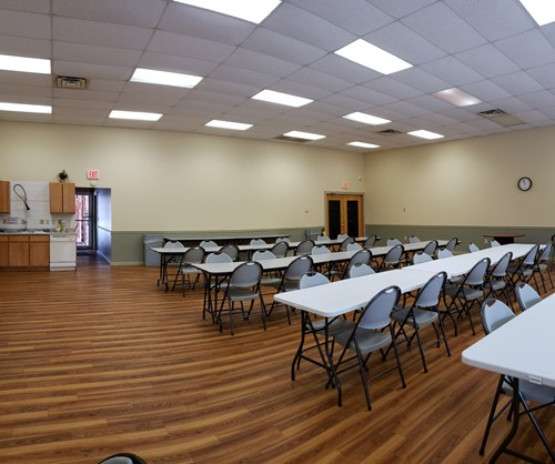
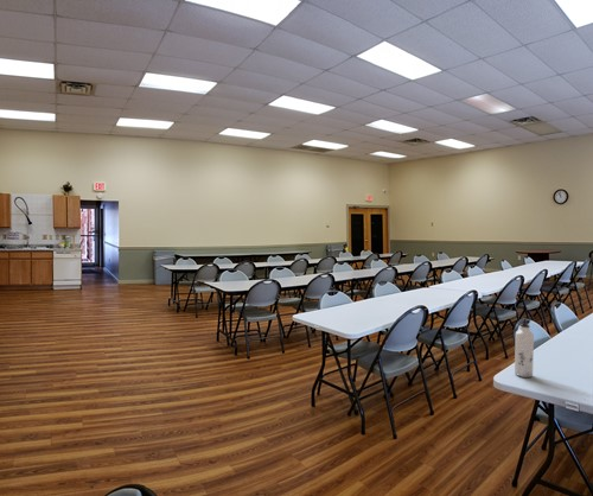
+ water bottle (523, 346)
